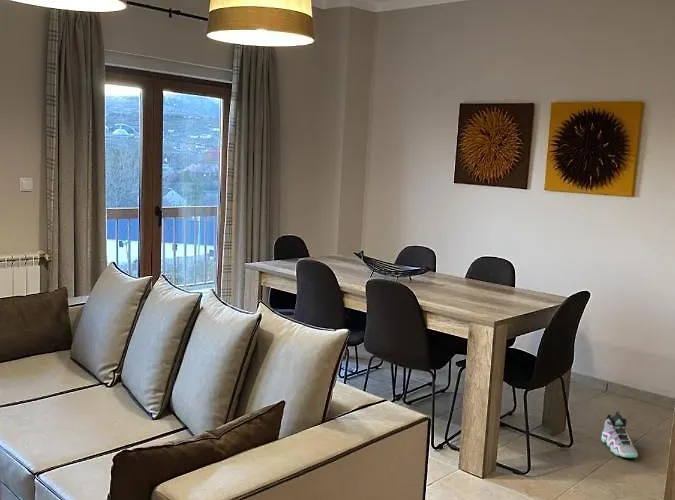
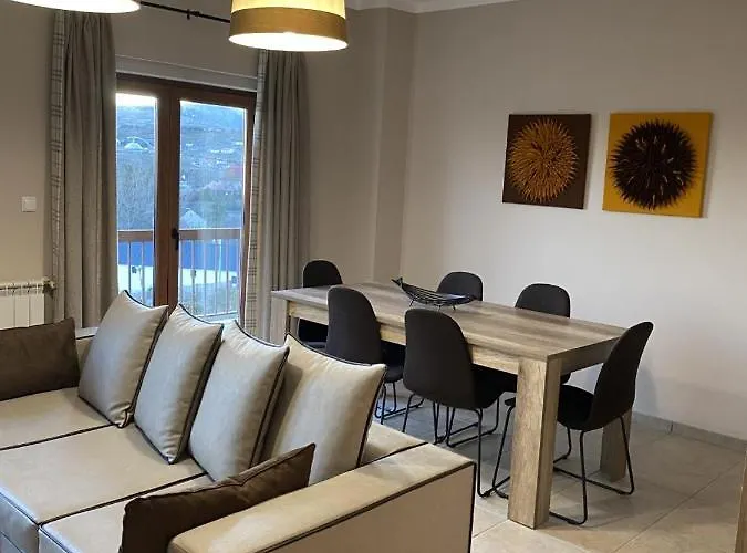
- sneaker (619, 431)
